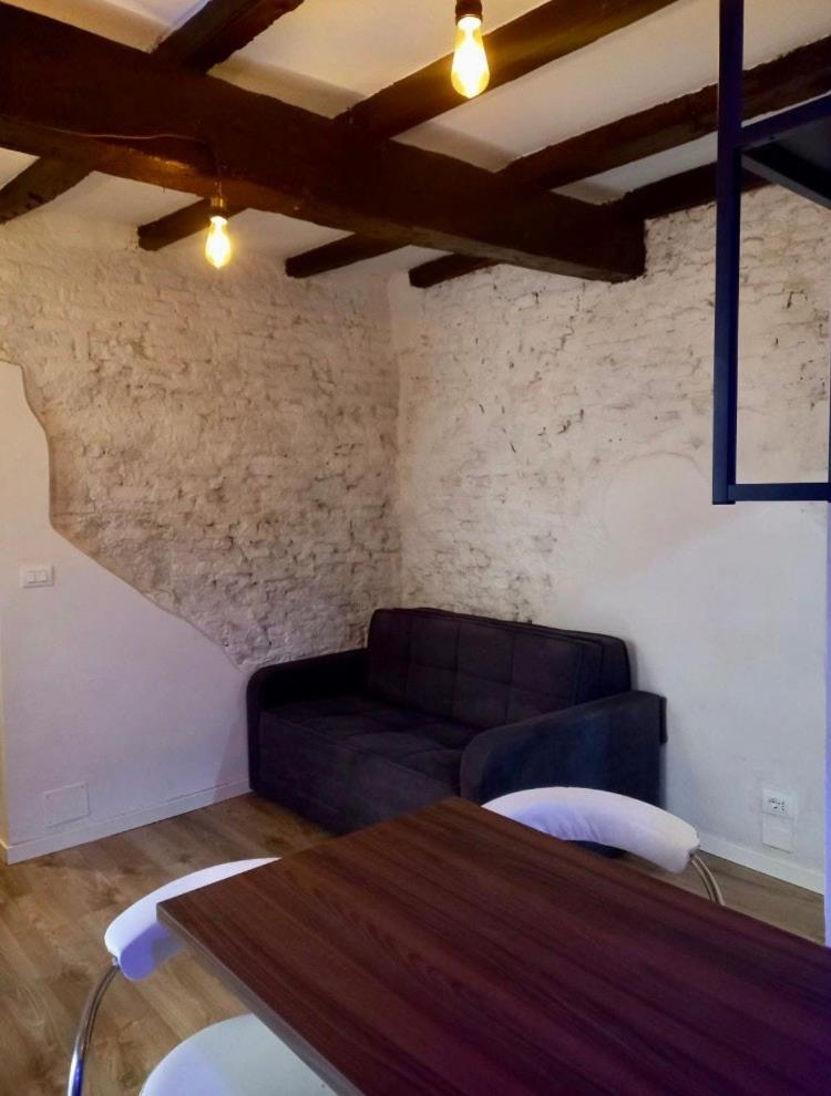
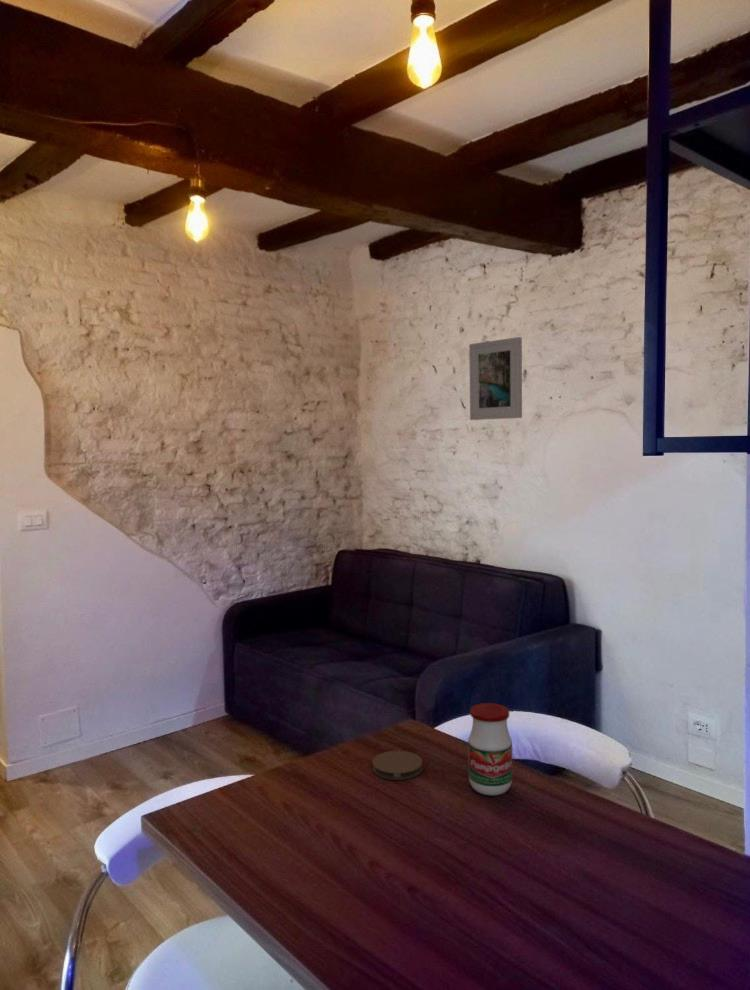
+ coaster (397, 764)
+ jar (490, 749)
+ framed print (495, 380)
